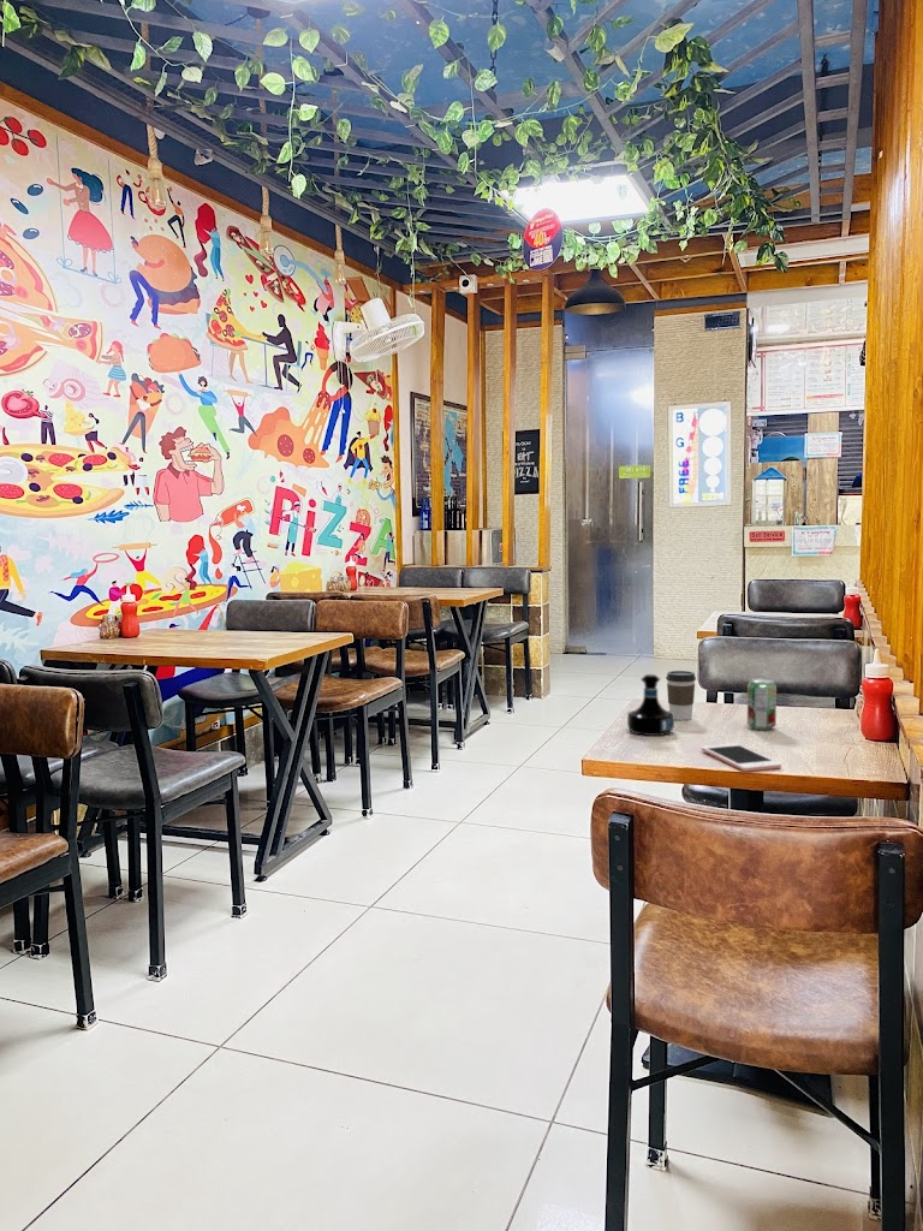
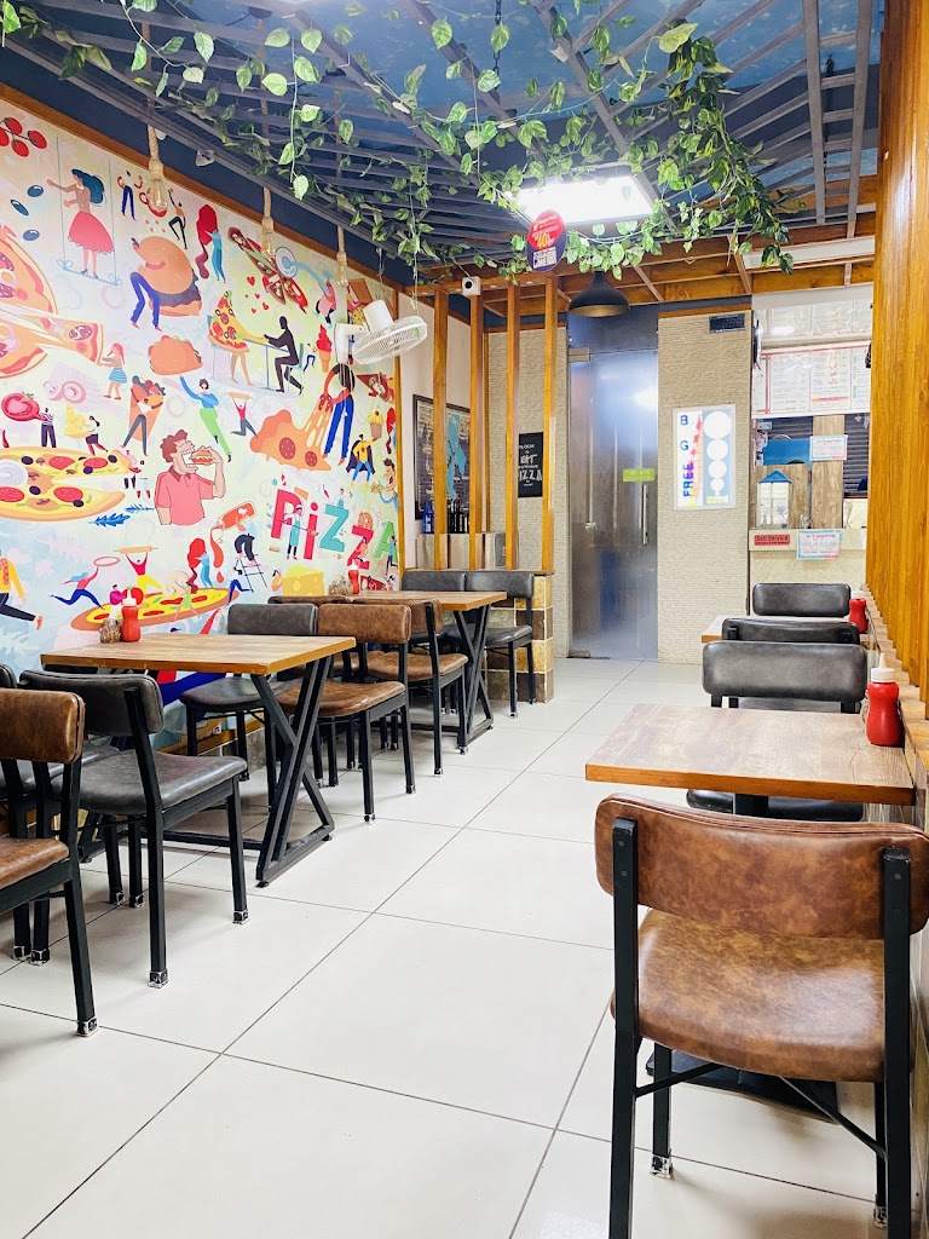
- beverage can (761, 703)
- cell phone (739, 756)
- tequila bottle (650, 702)
- coffee cup (680, 695)
